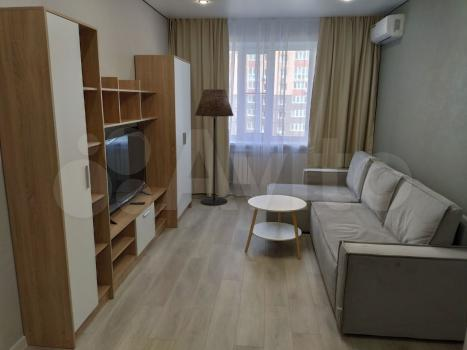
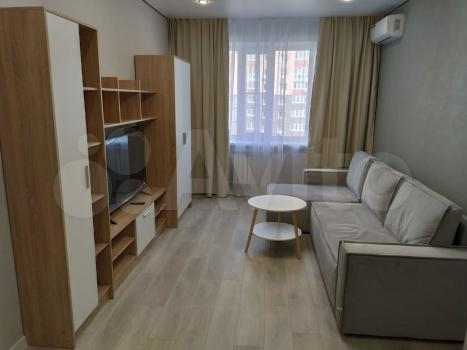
- floor lamp (214, 147)
